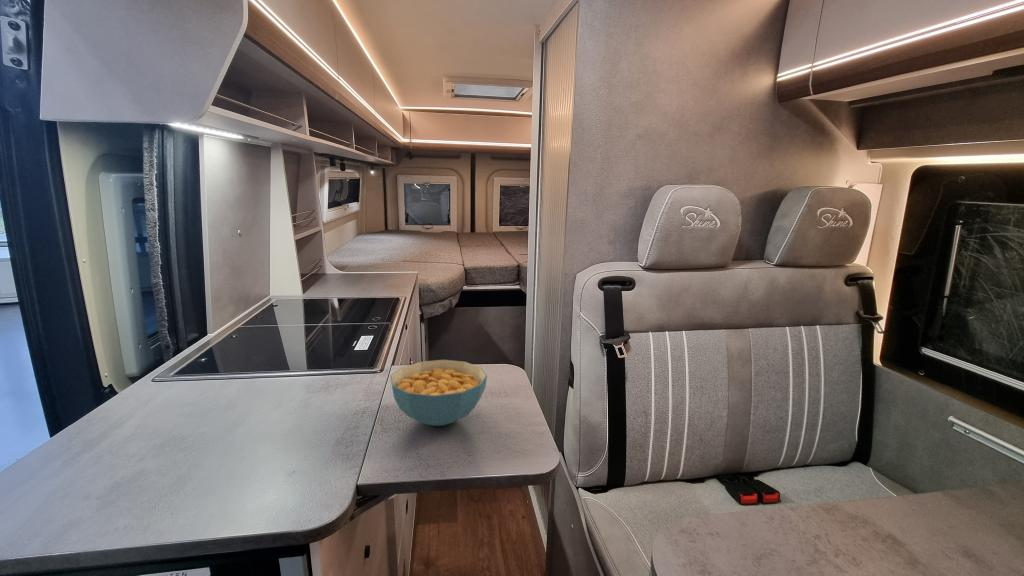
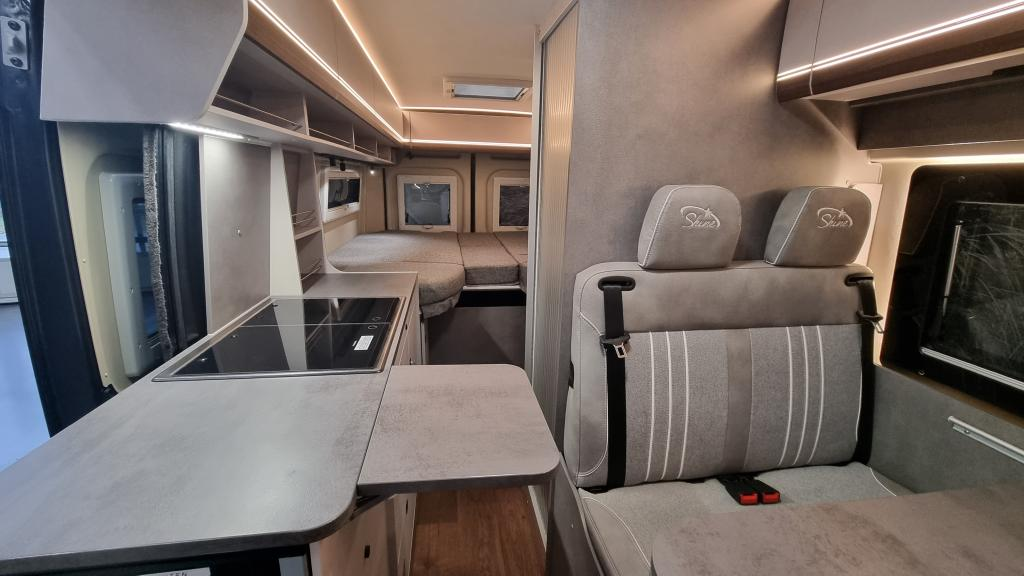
- cereal bowl (439, 397)
